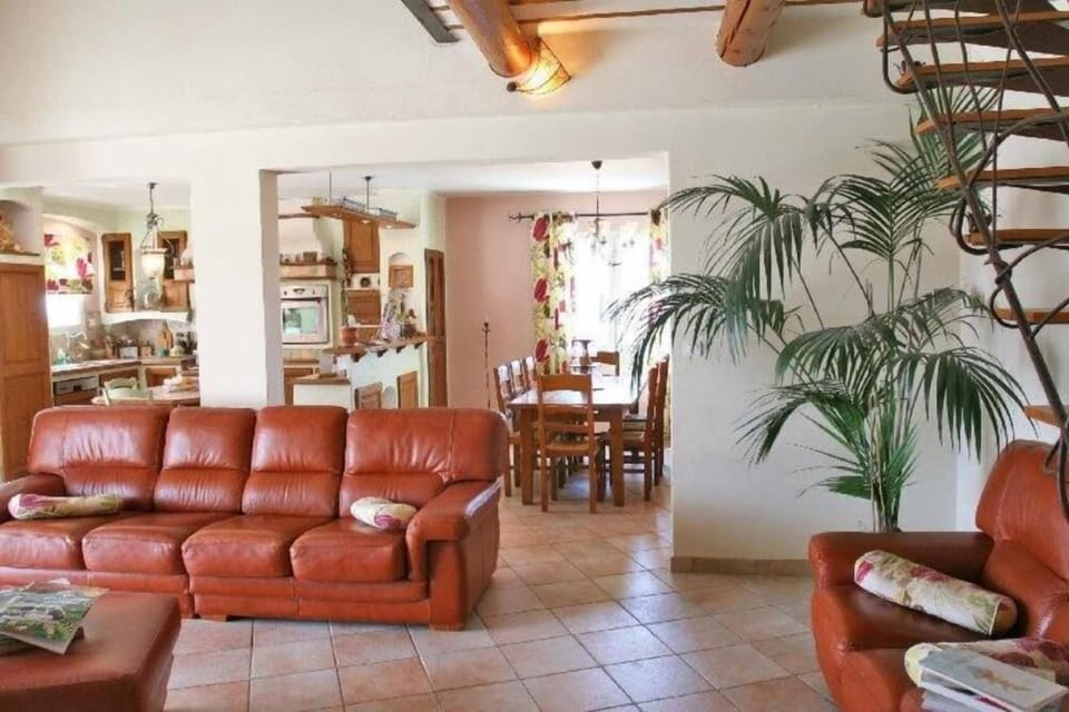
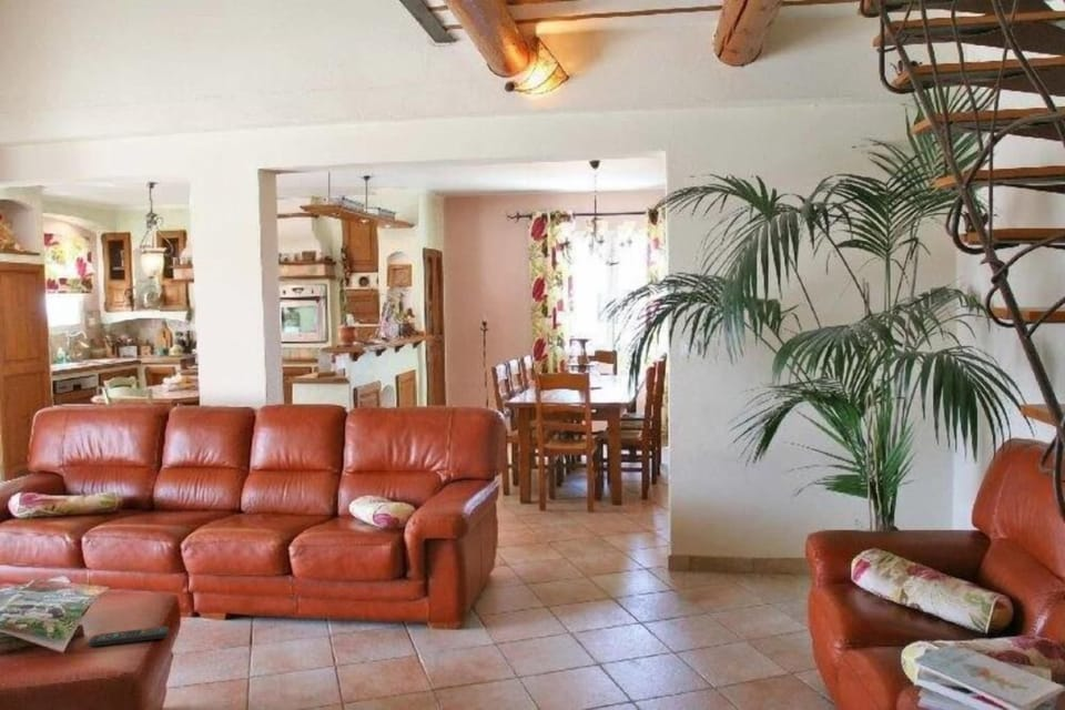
+ remote control (130, 636)
